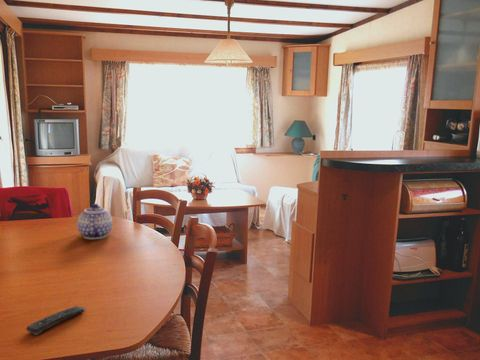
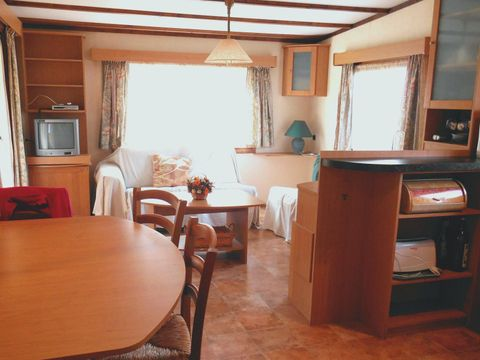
- remote control (58, 317)
- teapot (95, 219)
